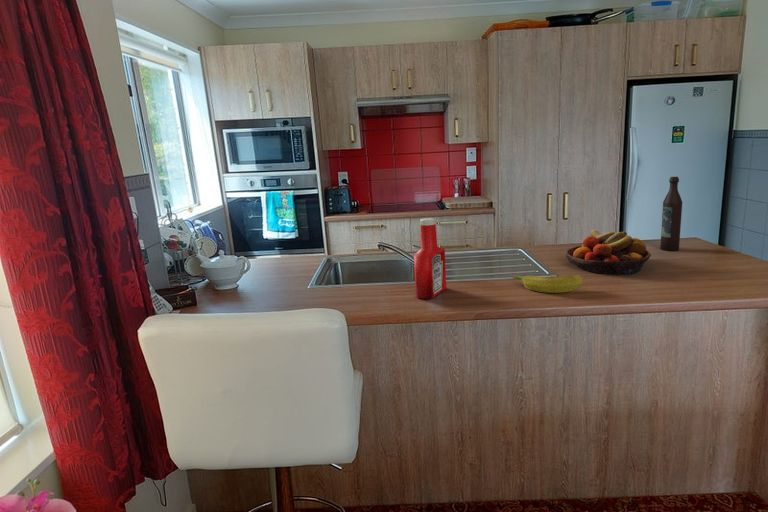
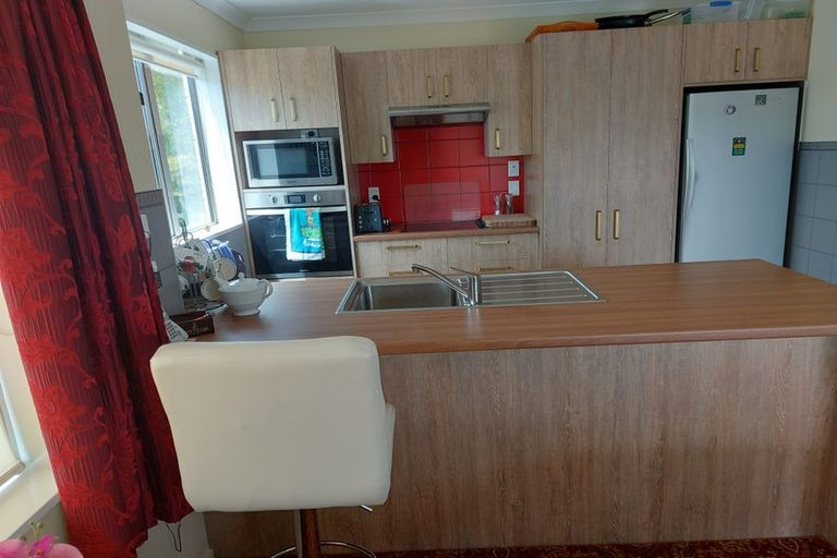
- fruit bowl (606, 249)
- wine bottle (671, 213)
- banana (548, 280)
- soap bottle (429, 256)
